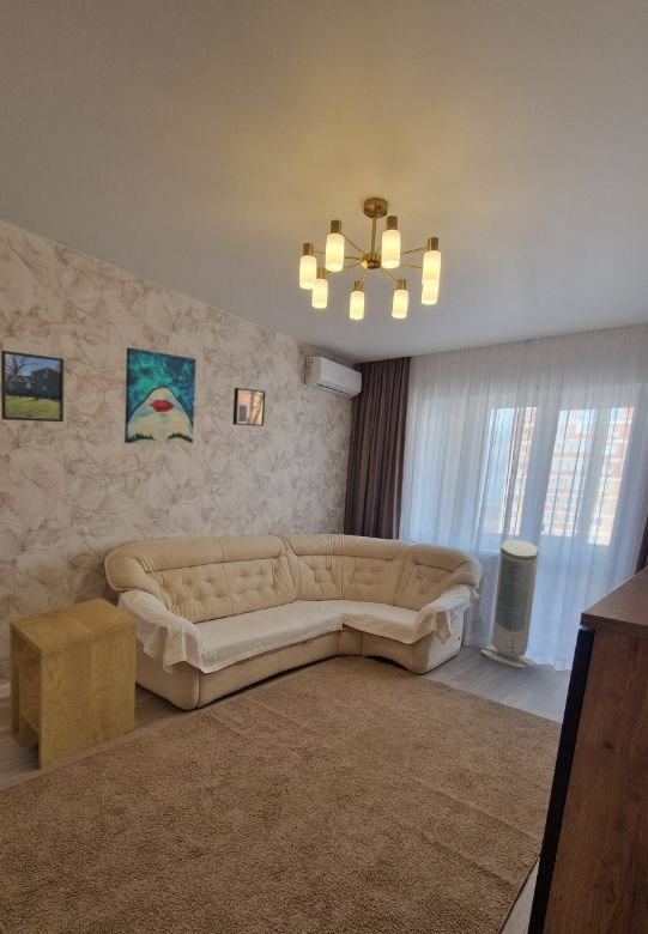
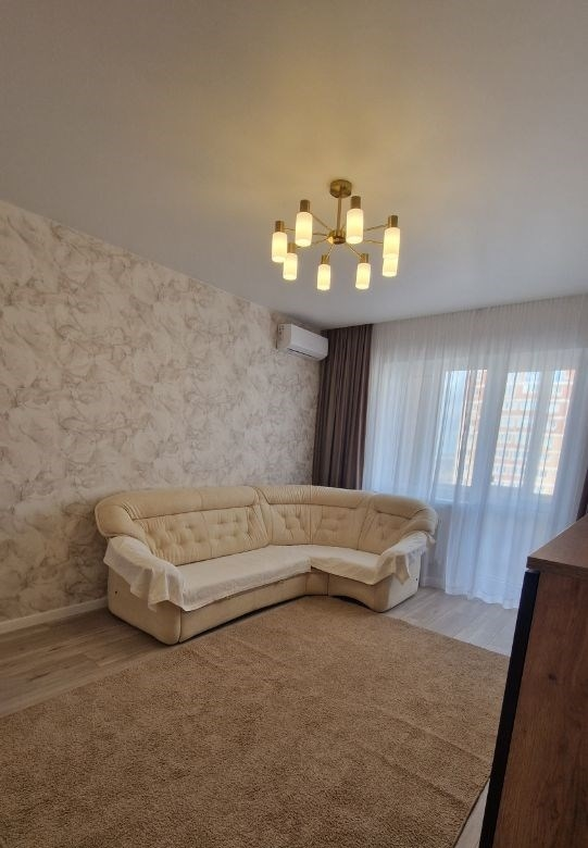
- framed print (34, 388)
- air purifier (514, 601)
- wall art (249, 407)
- wall art (162, 399)
- side table (74, 677)
